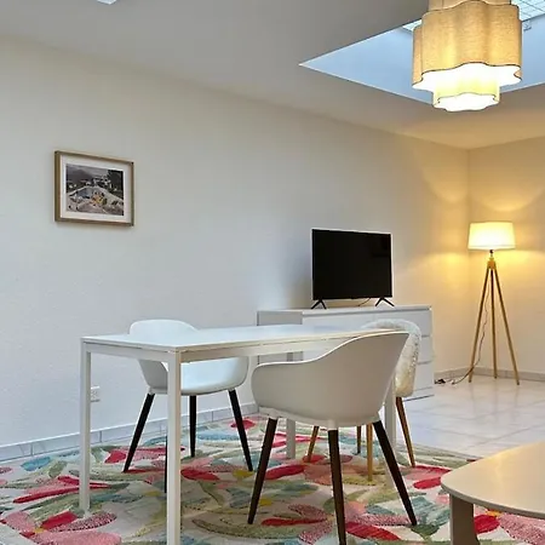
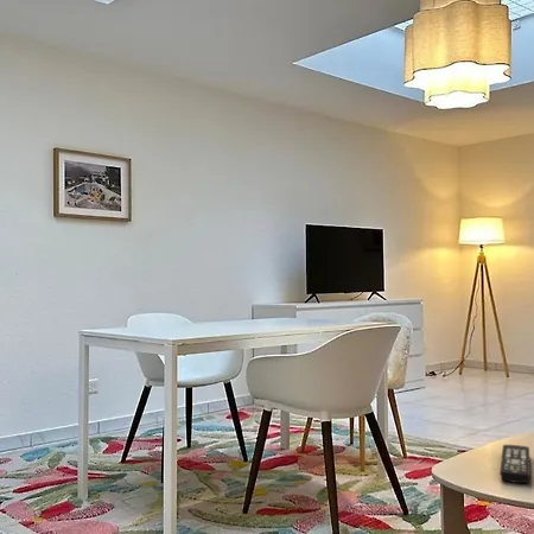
+ remote control (515, 462)
